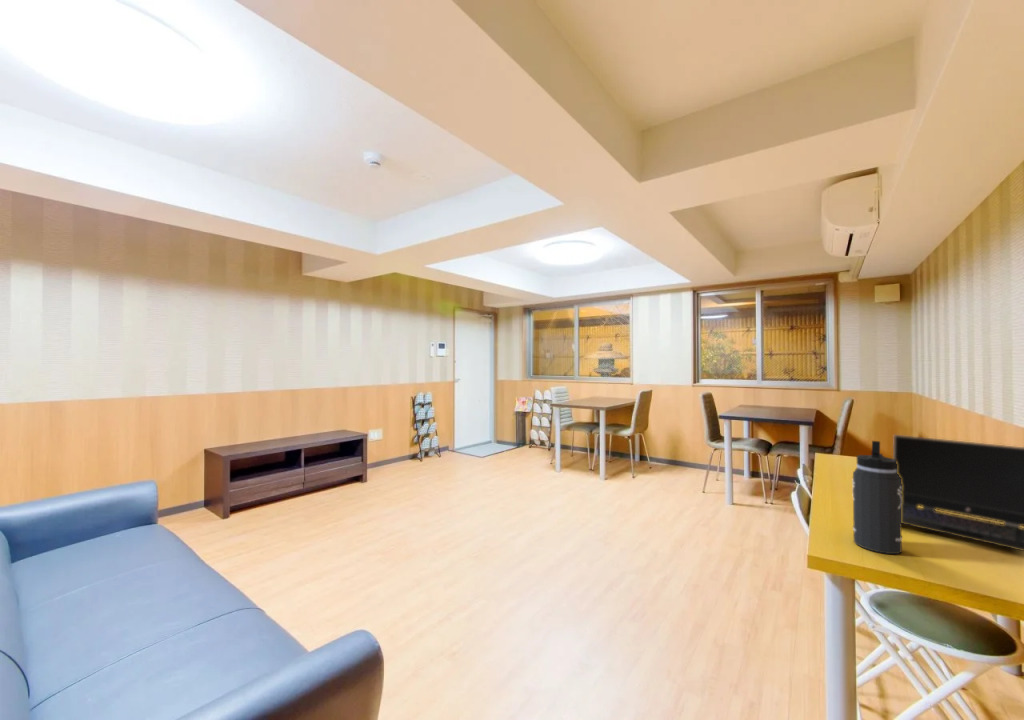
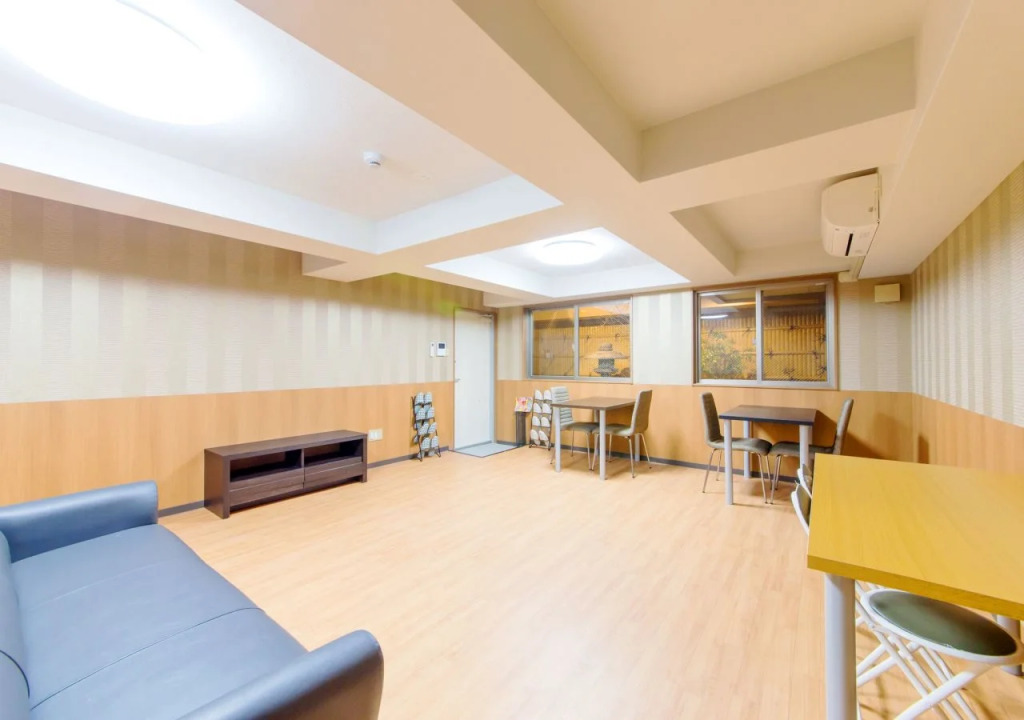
- thermos bottle (876, 492)
- laptop computer (964, 488)
